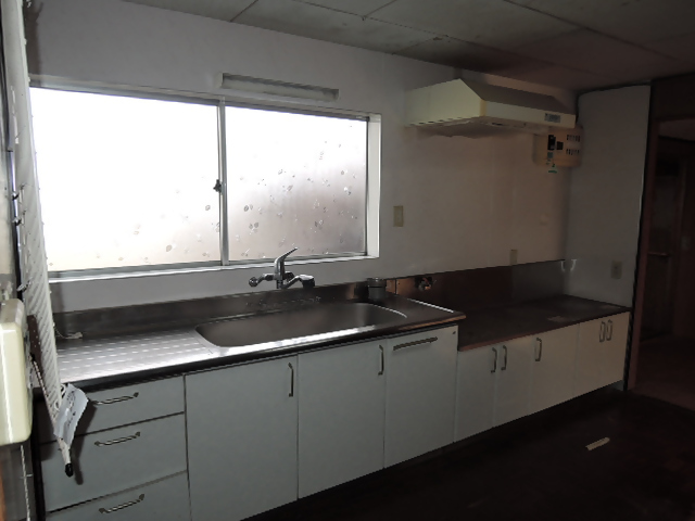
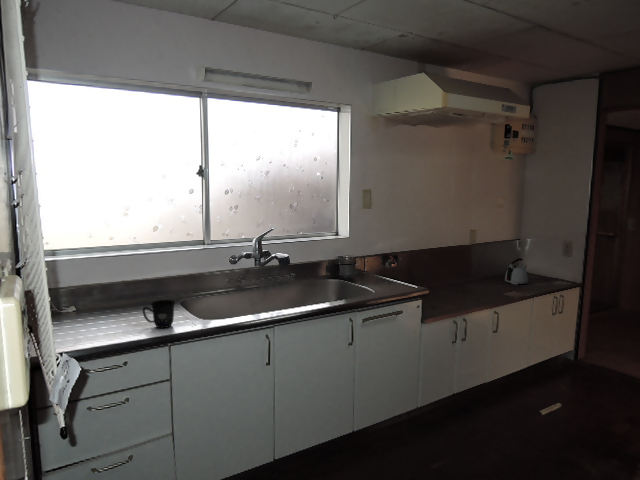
+ kettle (517, 270)
+ mug (159, 314)
